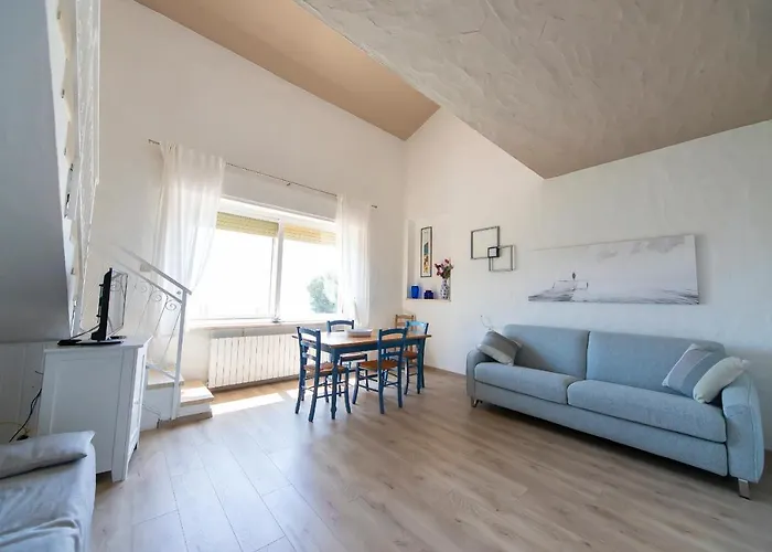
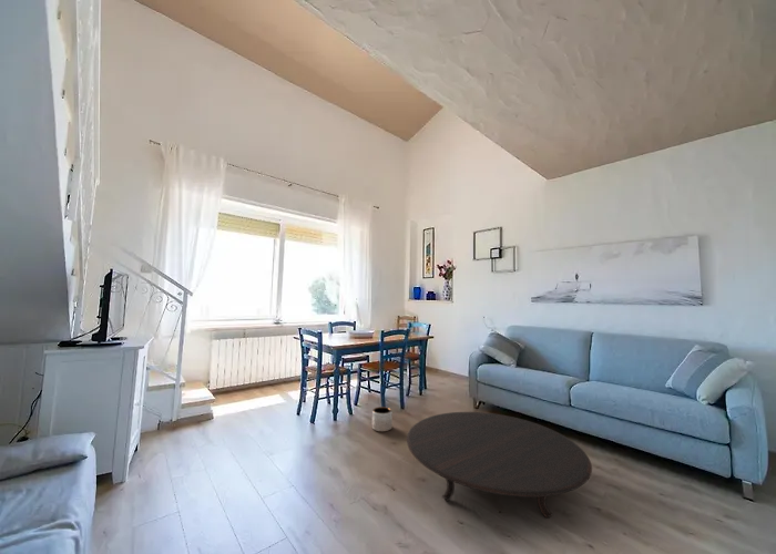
+ planter (381, 419)
+ table (491, 461)
